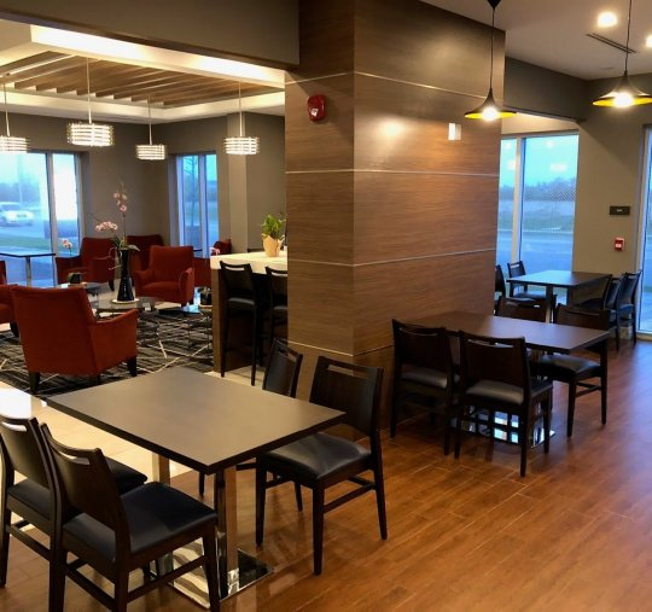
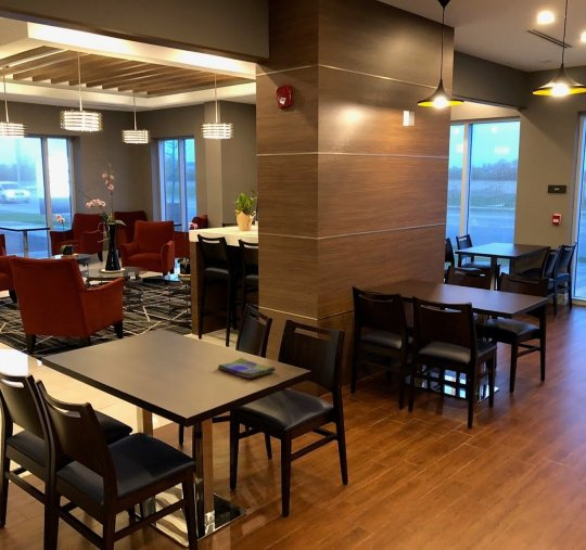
+ dish towel (246, 367)
